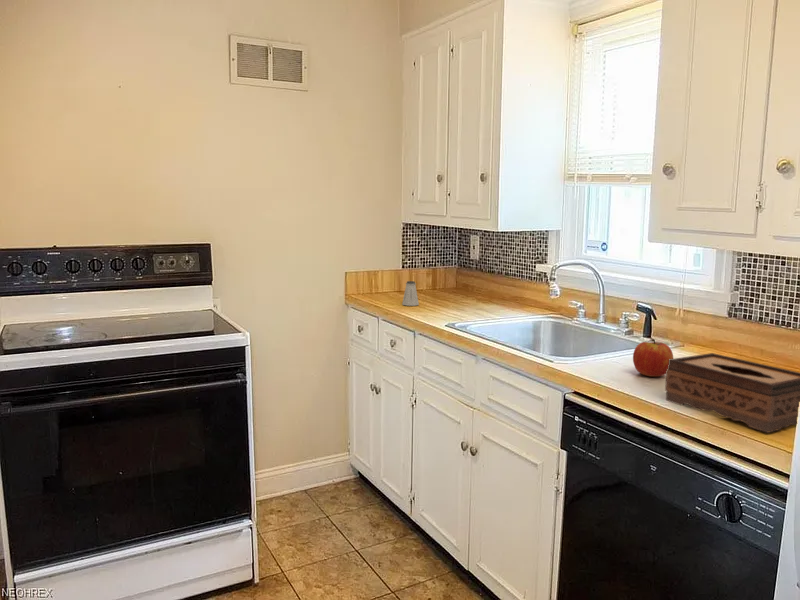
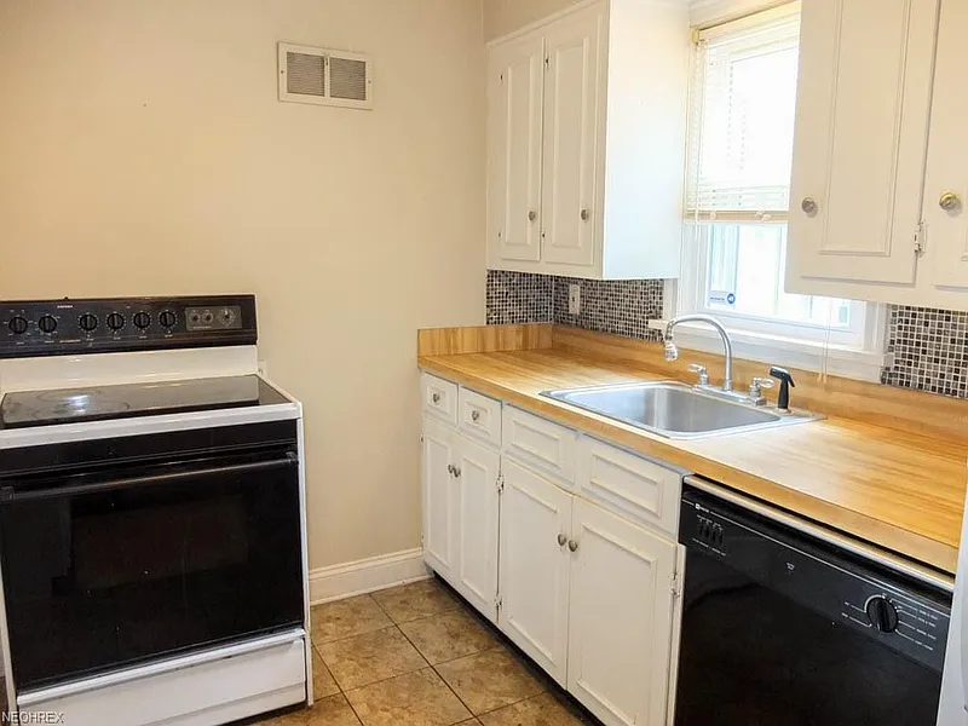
- tissue box (737, 389)
- apple (652, 356)
- saltshaker (410, 293)
